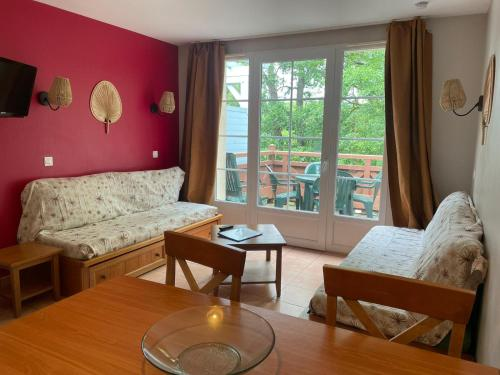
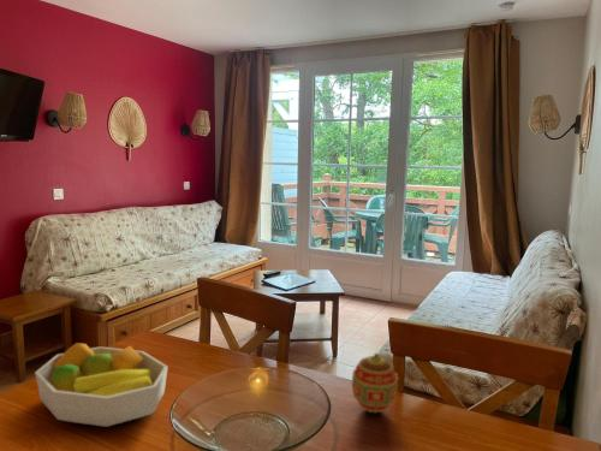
+ fruit bowl (102, 379)
+ decorative egg (374, 381)
